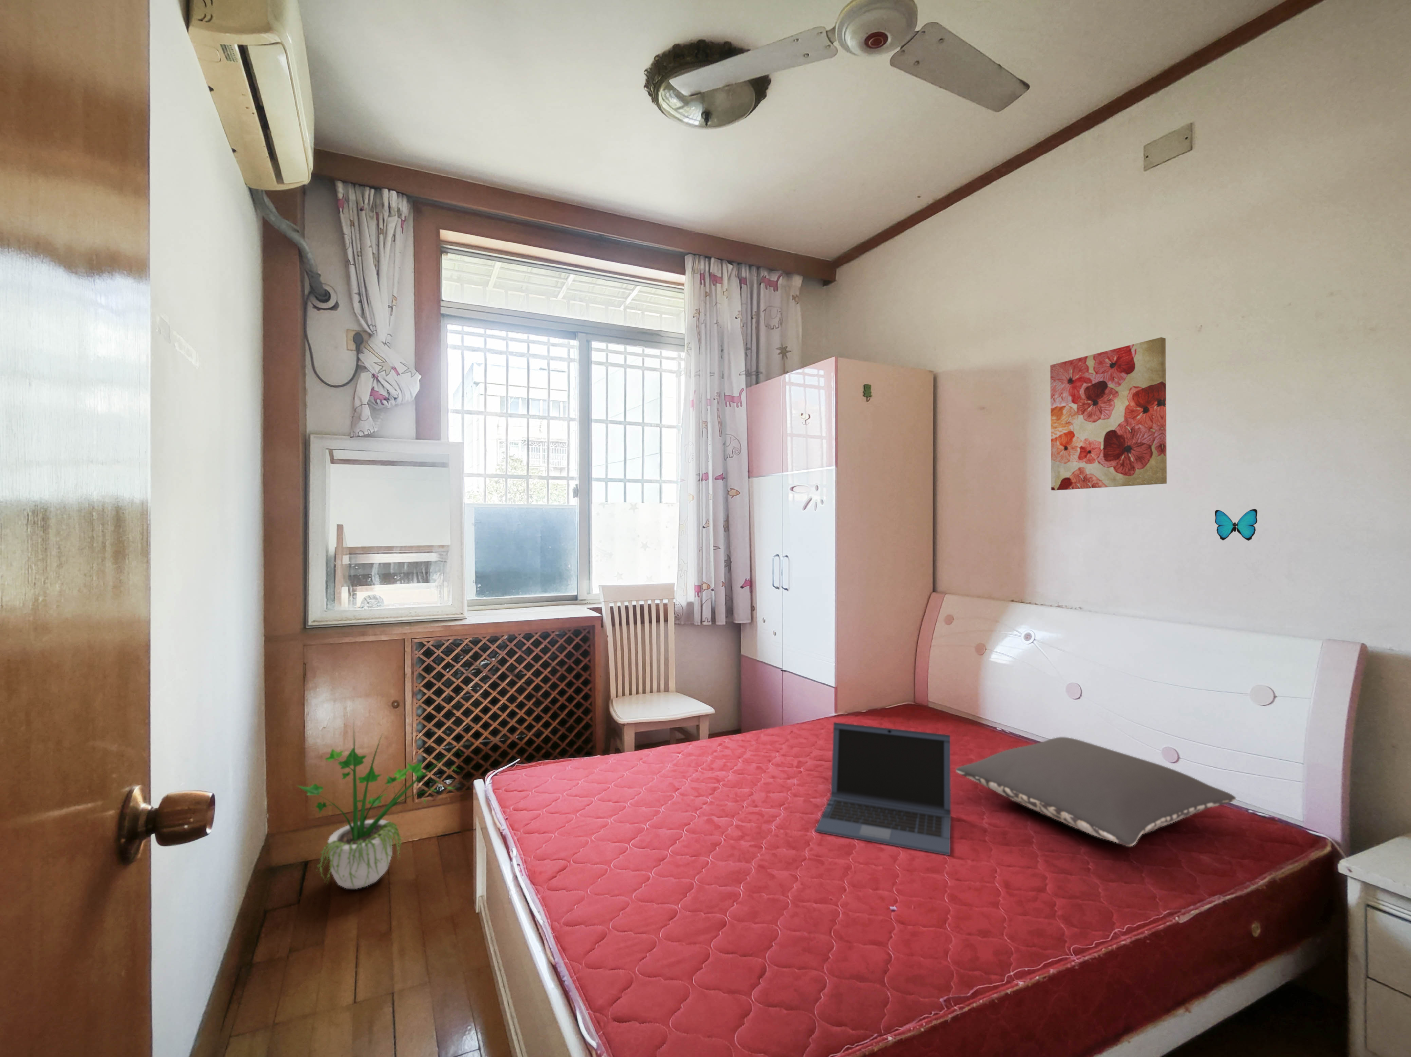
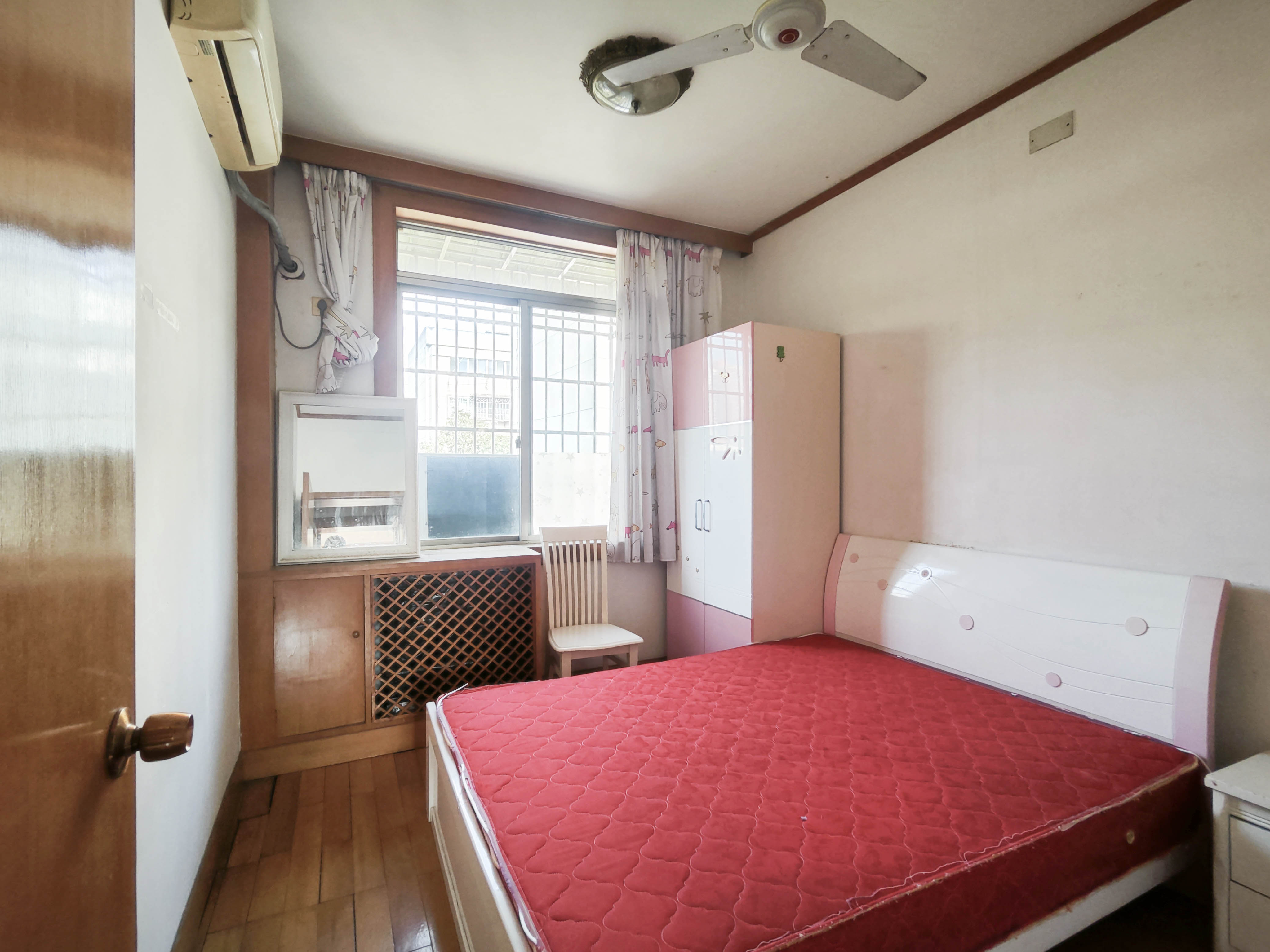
- pillow (1087, 783)
- potted plant (388, 795)
- decorative butterfly (1235, 525)
- wall art (1104, 420)
- laptop (885, 781)
